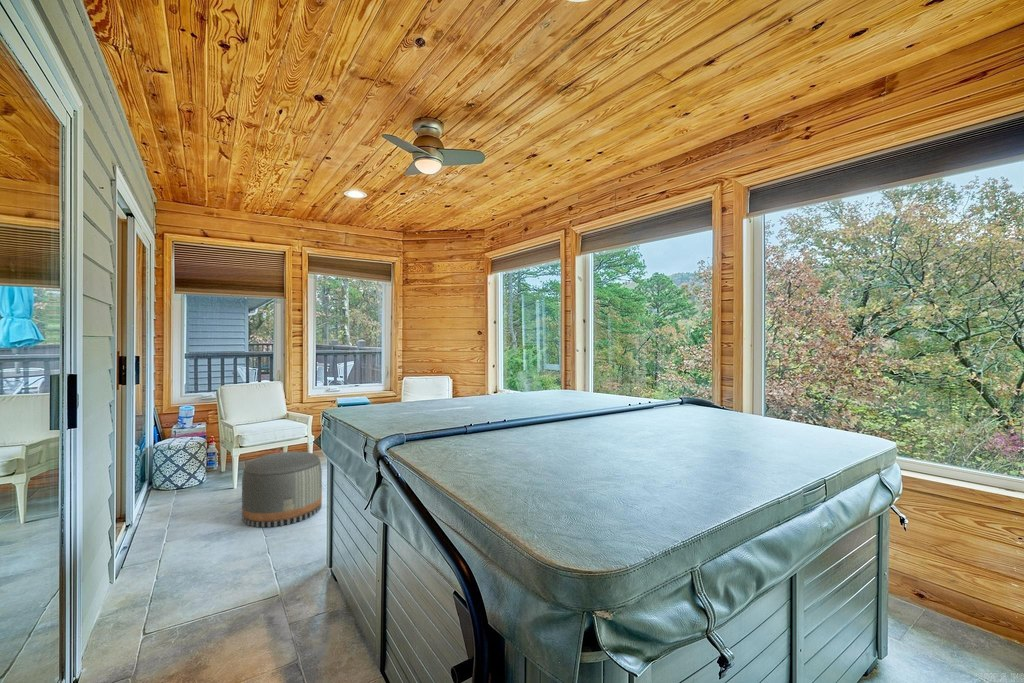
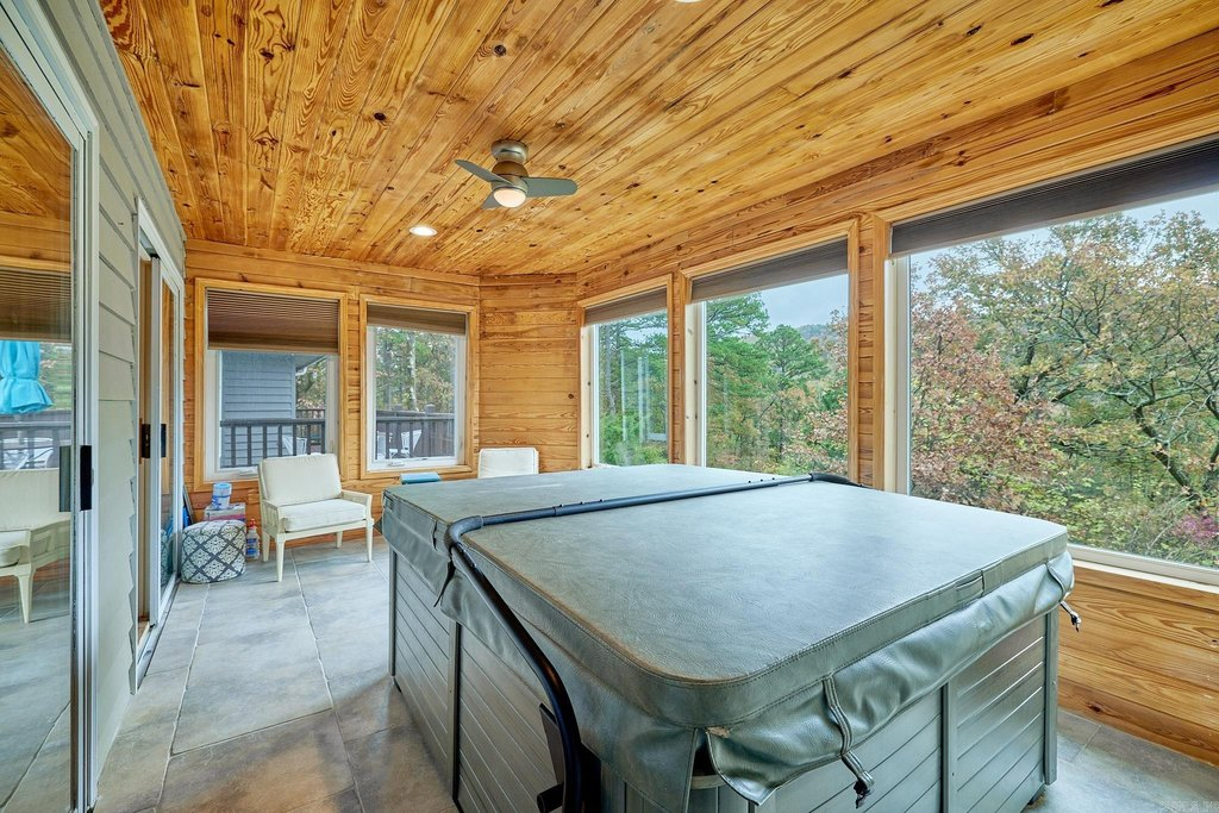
- pouf (283, 483)
